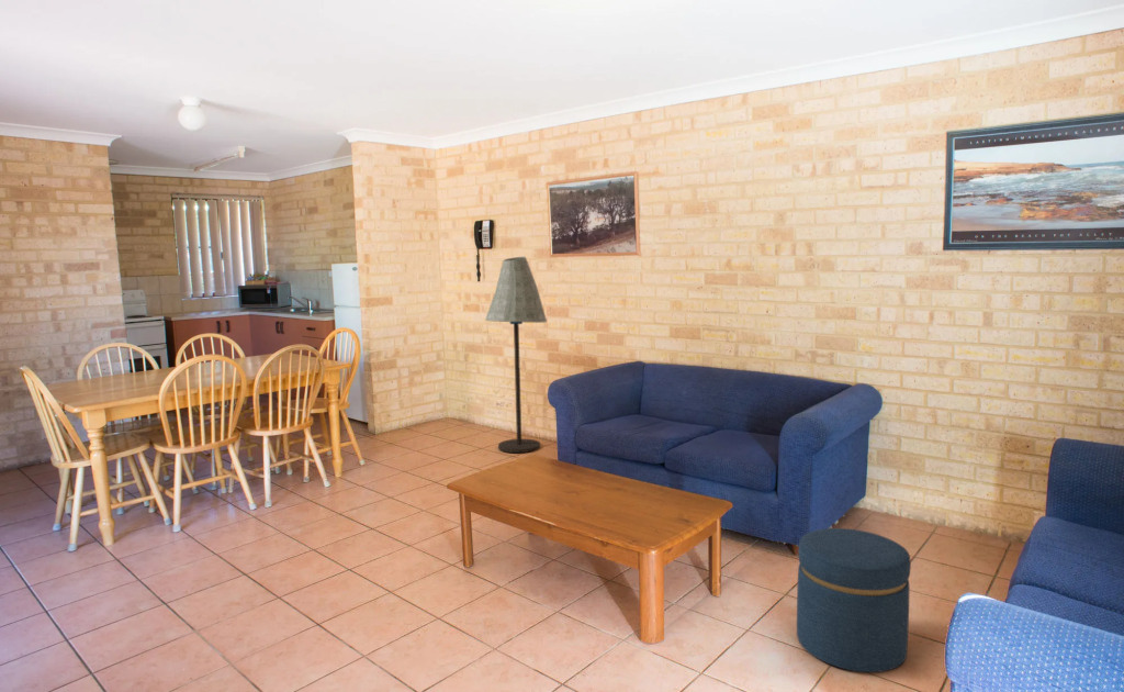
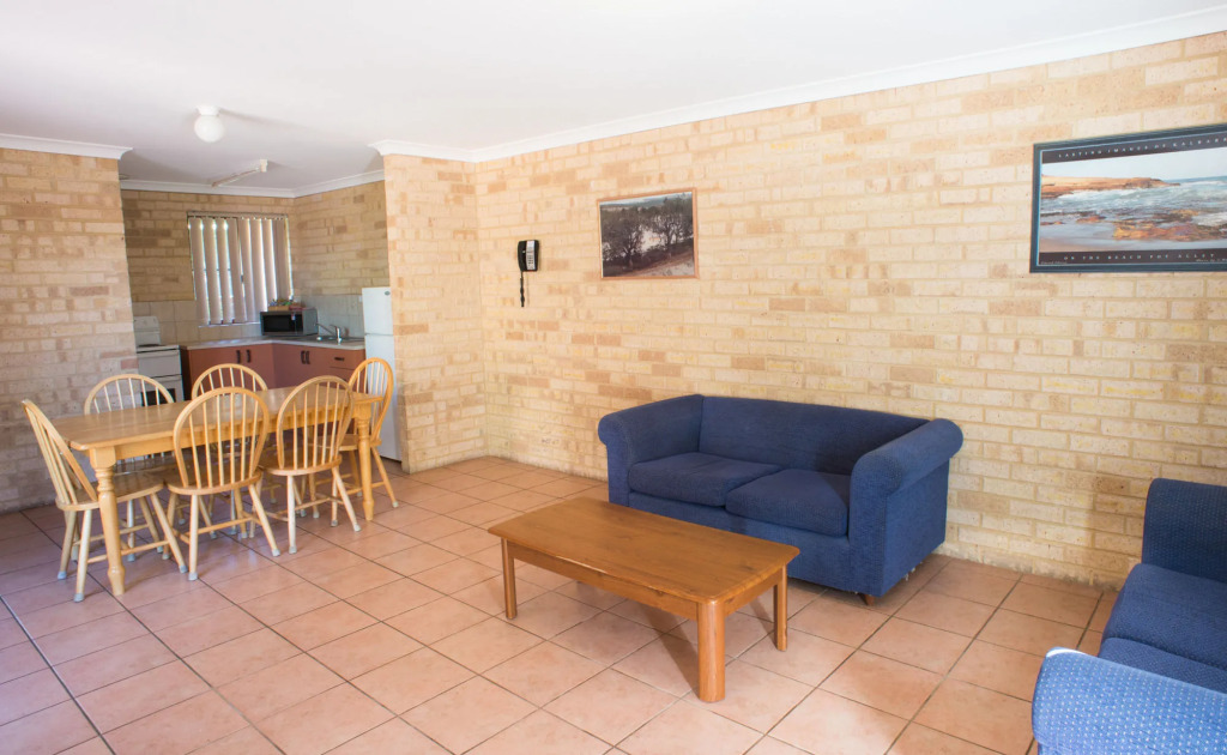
- ottoman (851, 594)
- floor lamp (516, 353)
